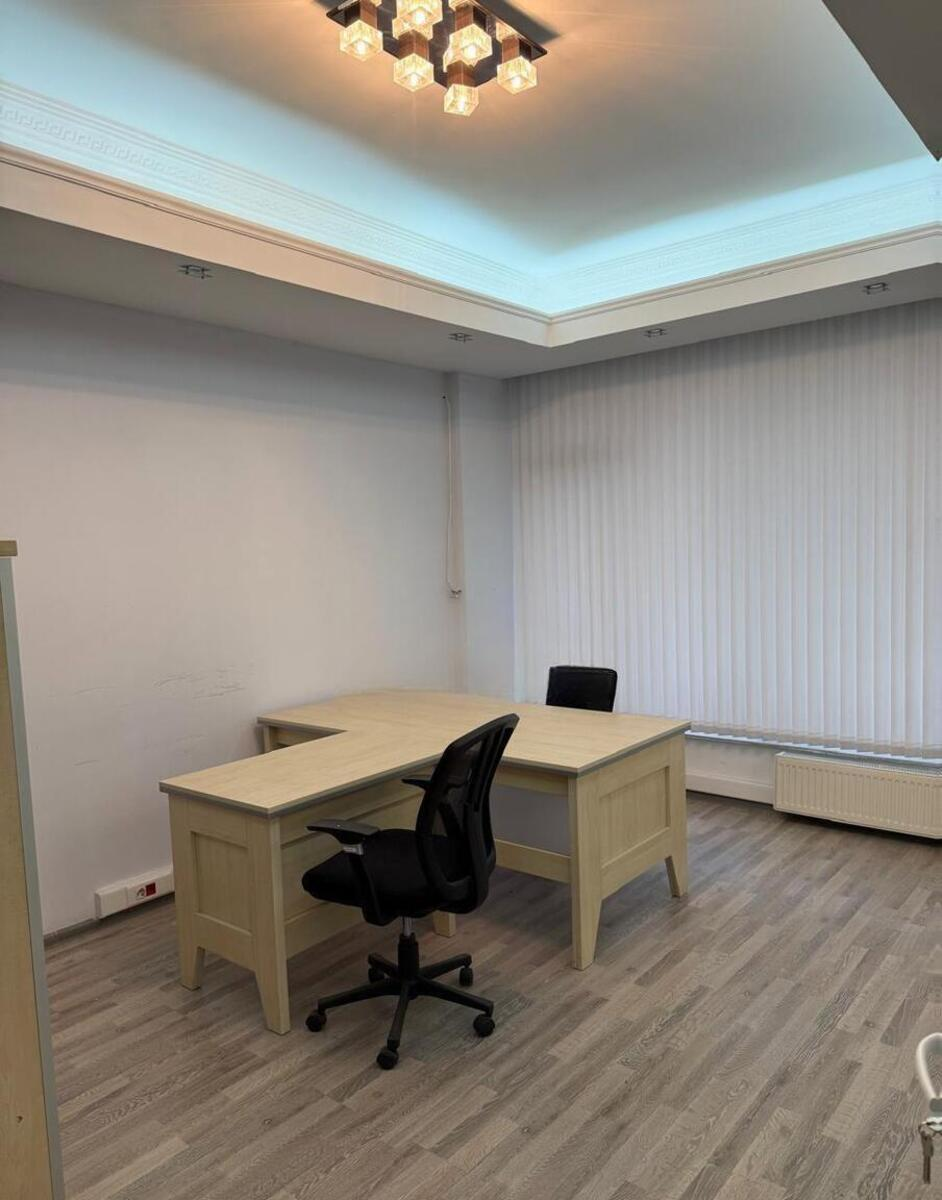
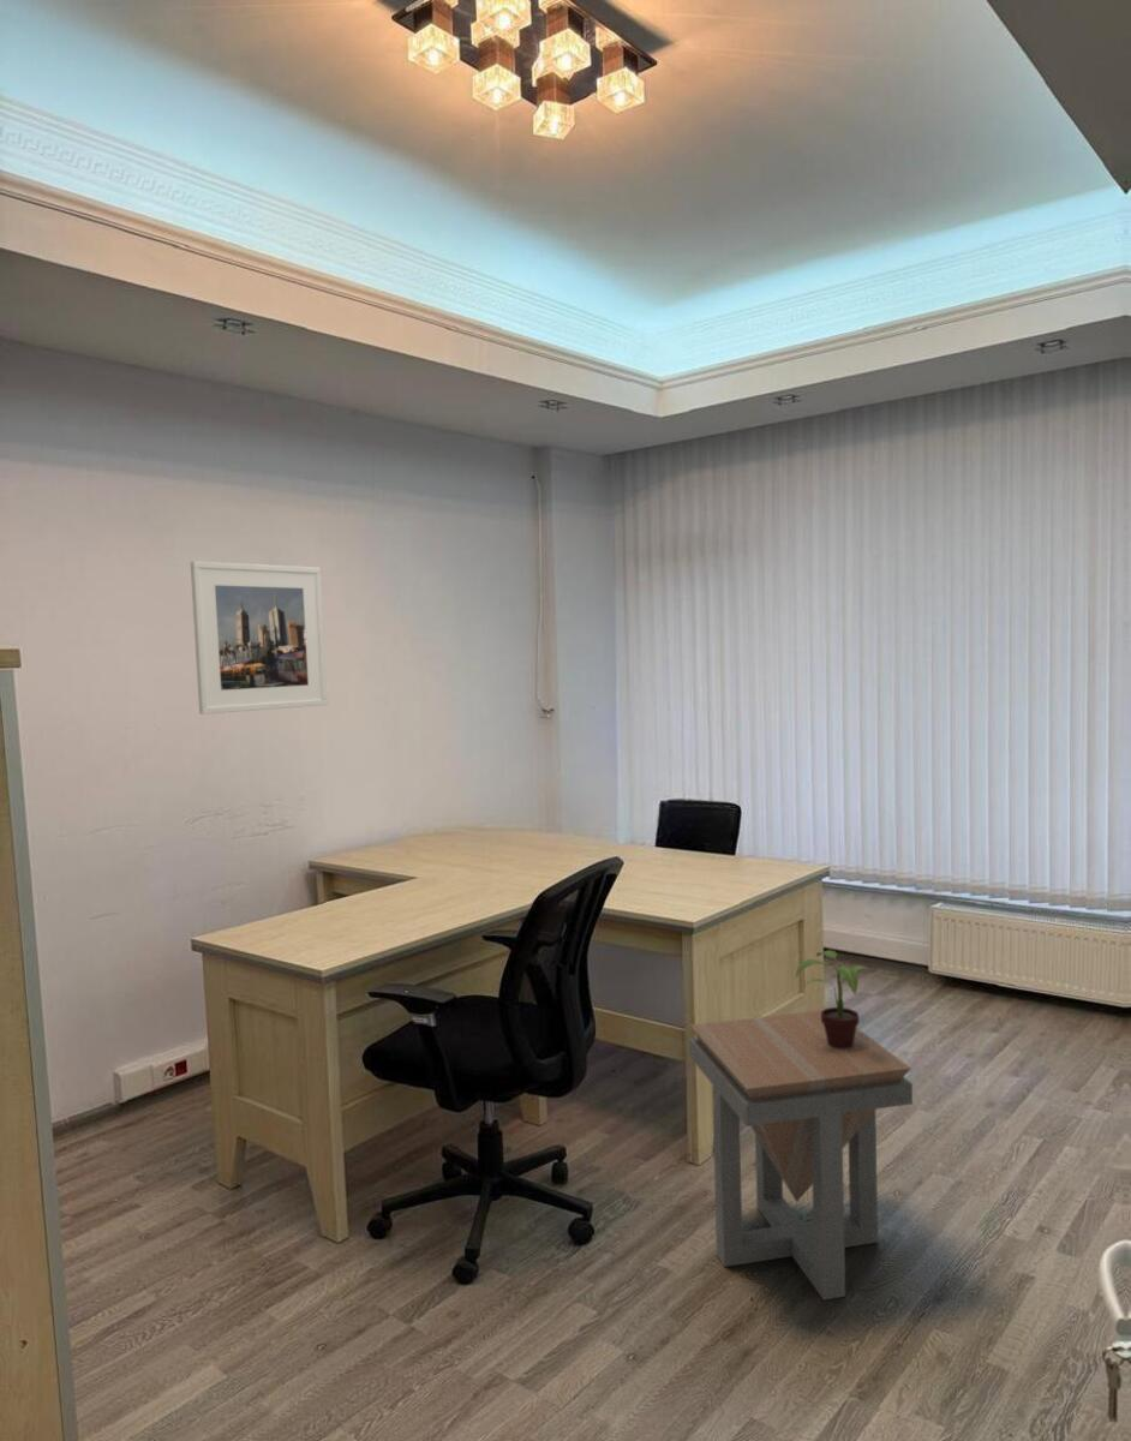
+ side table (795, 1147)
+ potted plant (836, 999)
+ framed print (262, 636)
